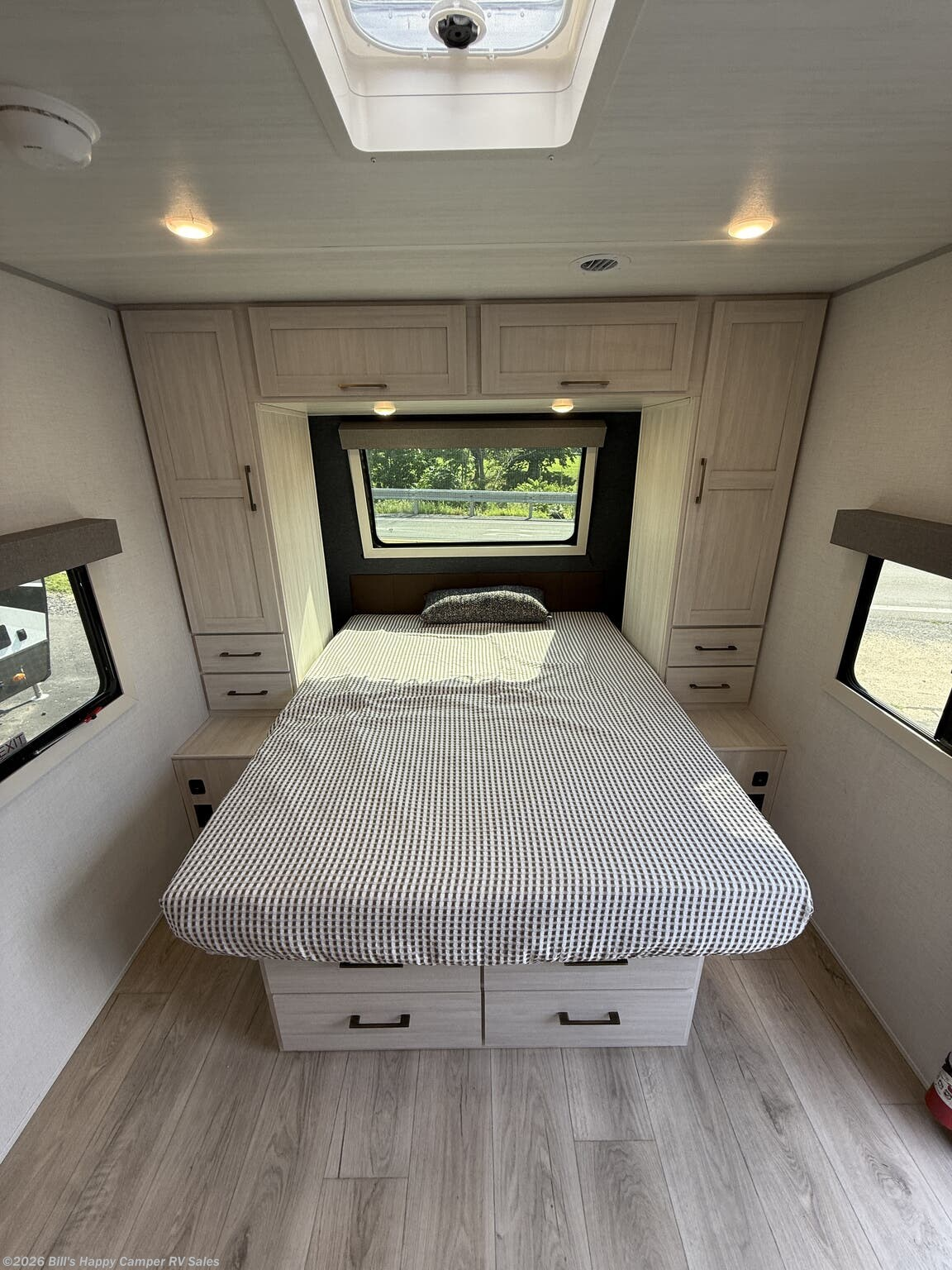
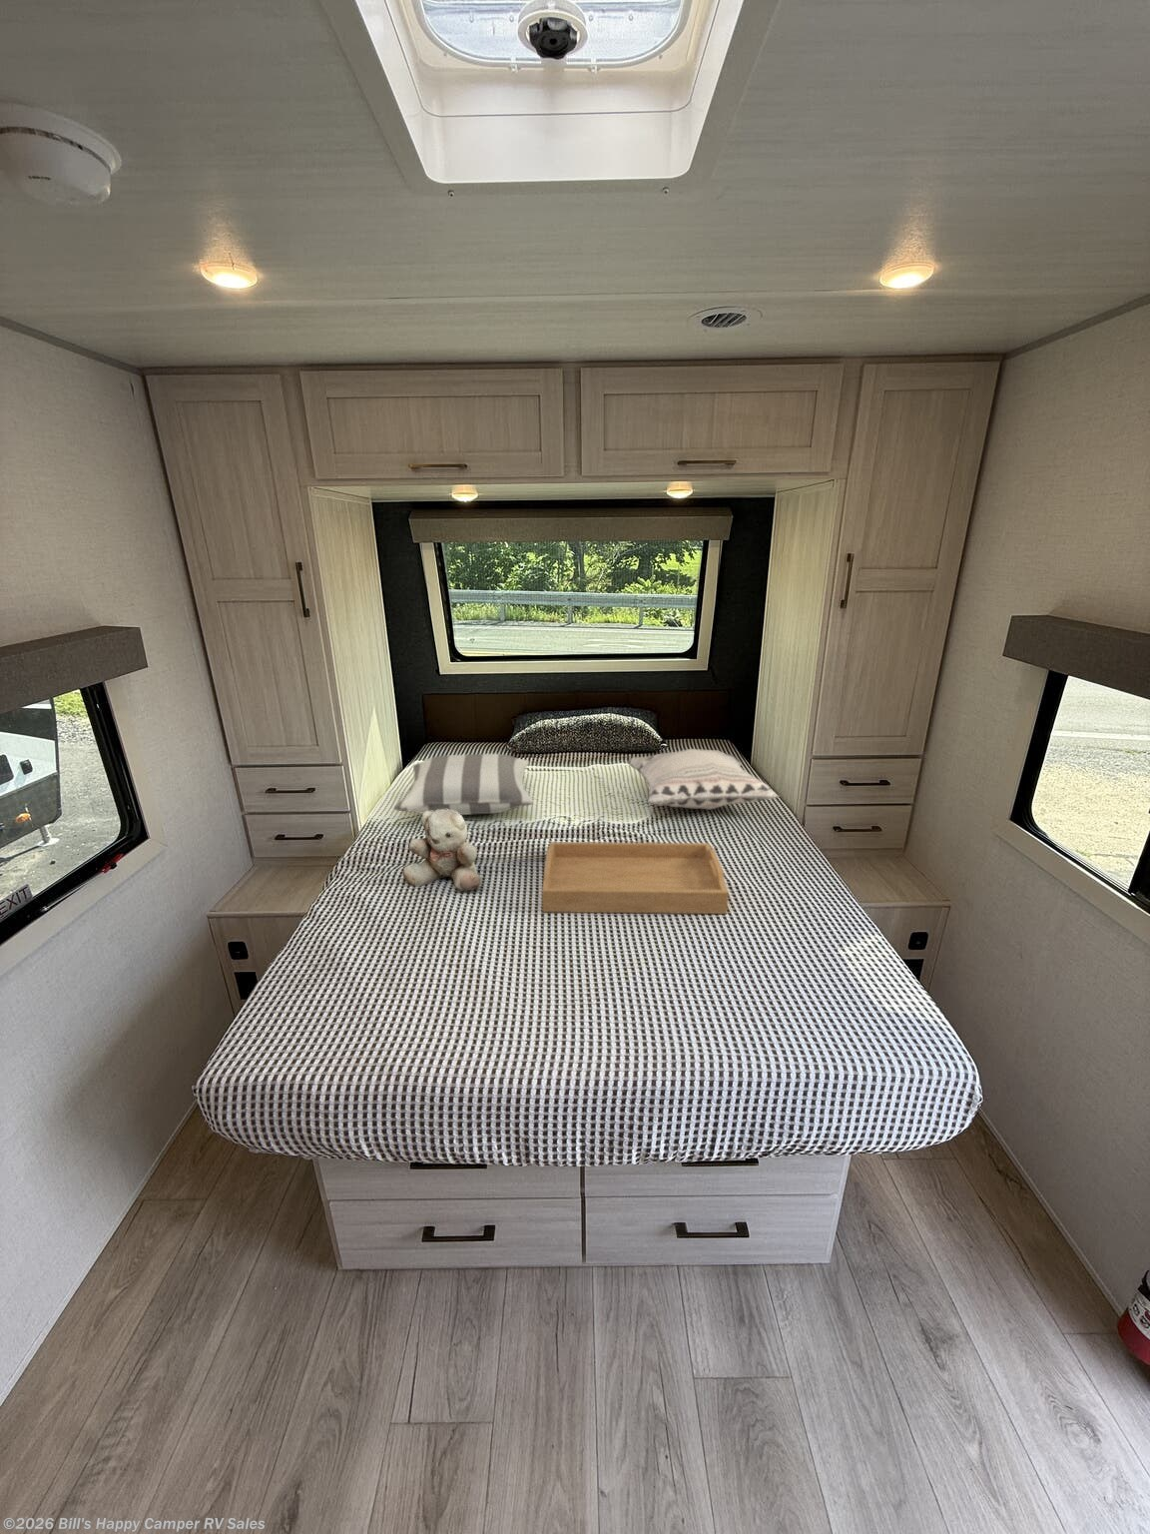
+ pillow (469, 781)
+ teddy bear (440, 850)
+ serving tray (631, 872)
+ decorative pillow (696, 777)
